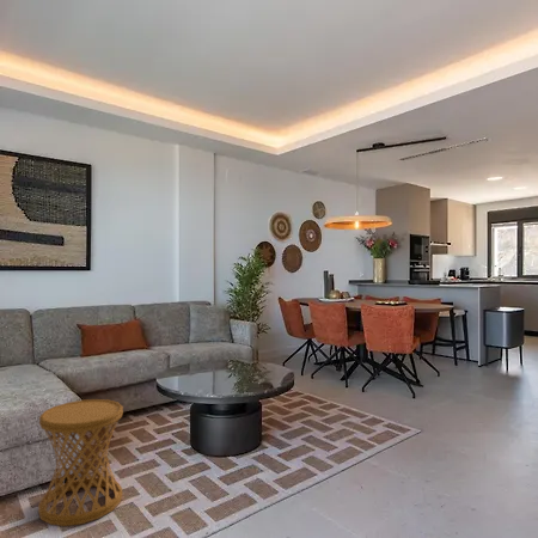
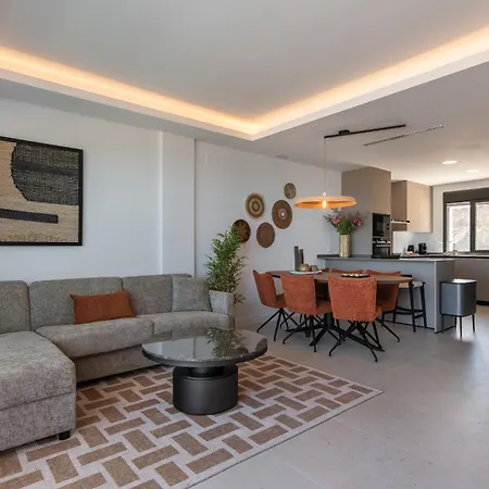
- side table (81, 457)
